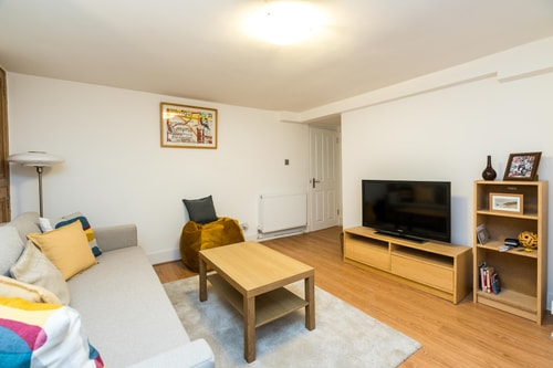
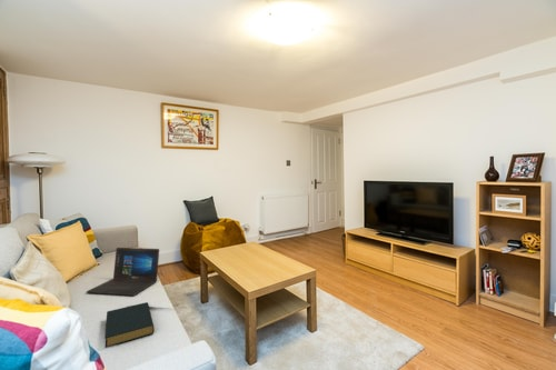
+ hardback book (129, 321)
+ laptop (125, 269)
